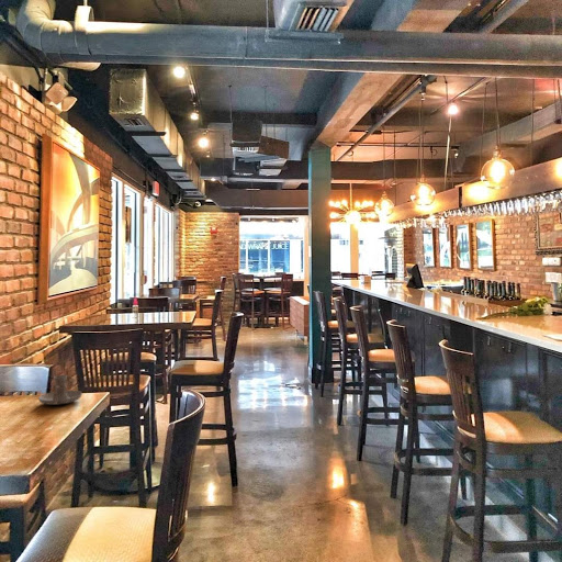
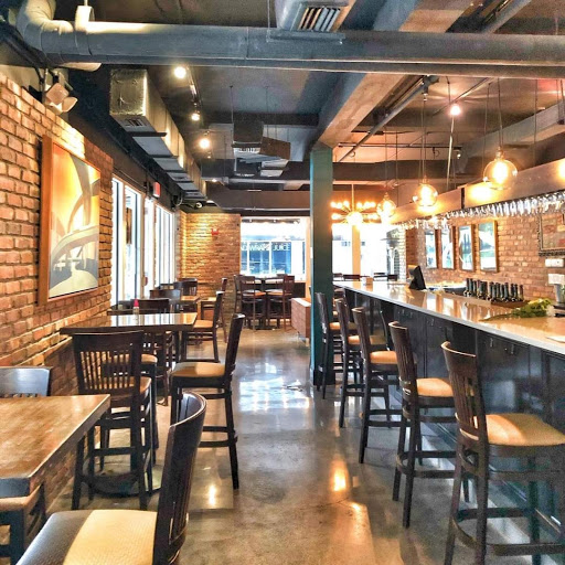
- candle holder (59, 390)
